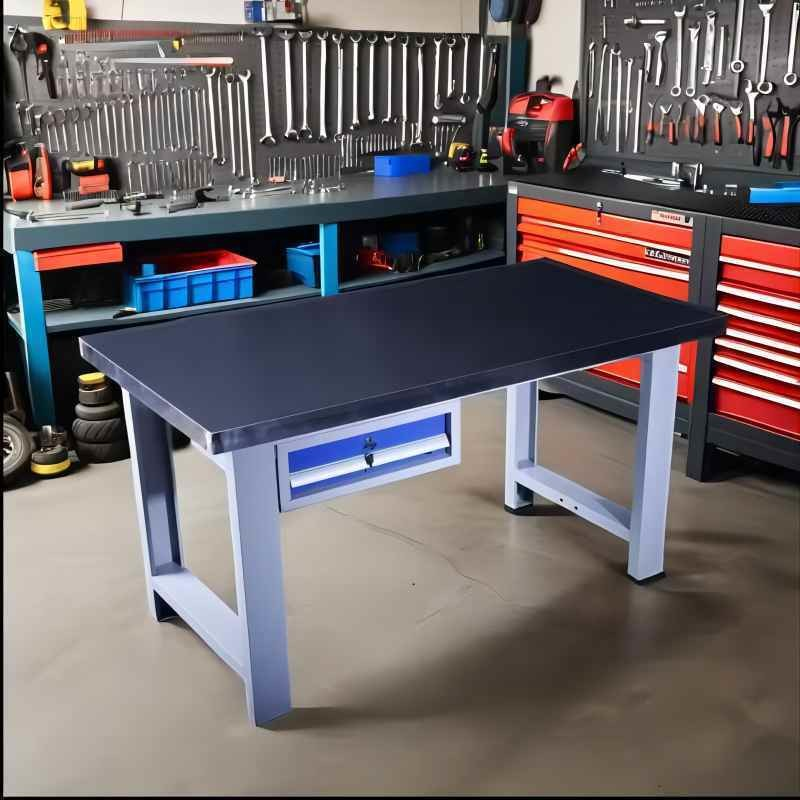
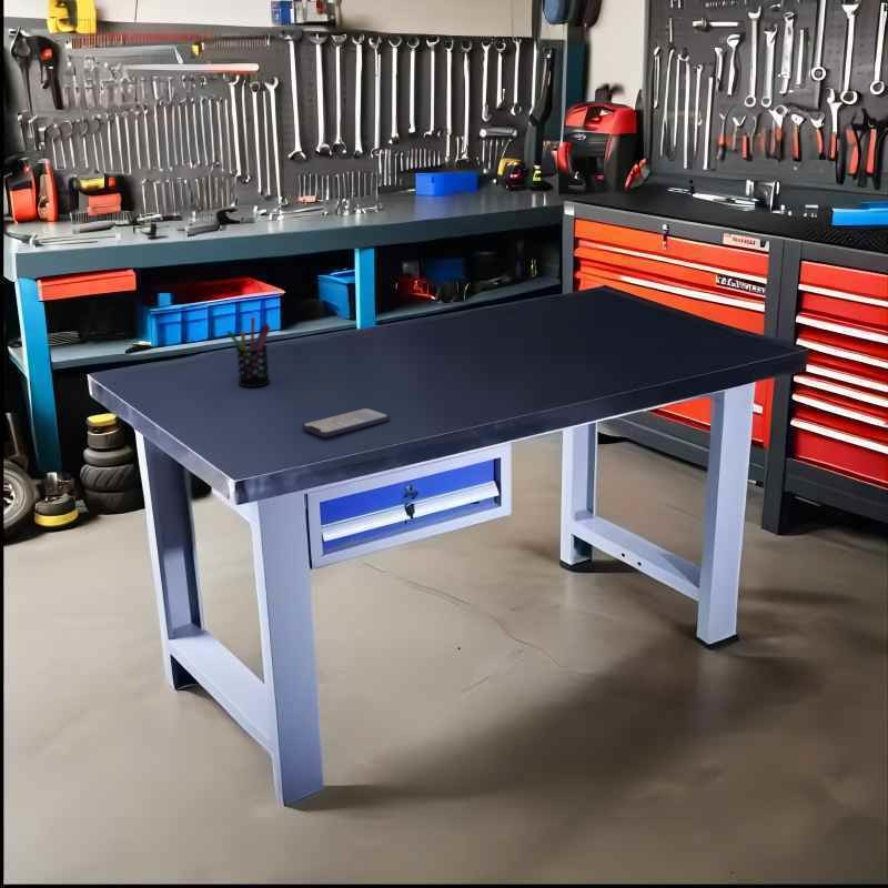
+ smartphone (346, 422)
+ pen holder (249, 351)
